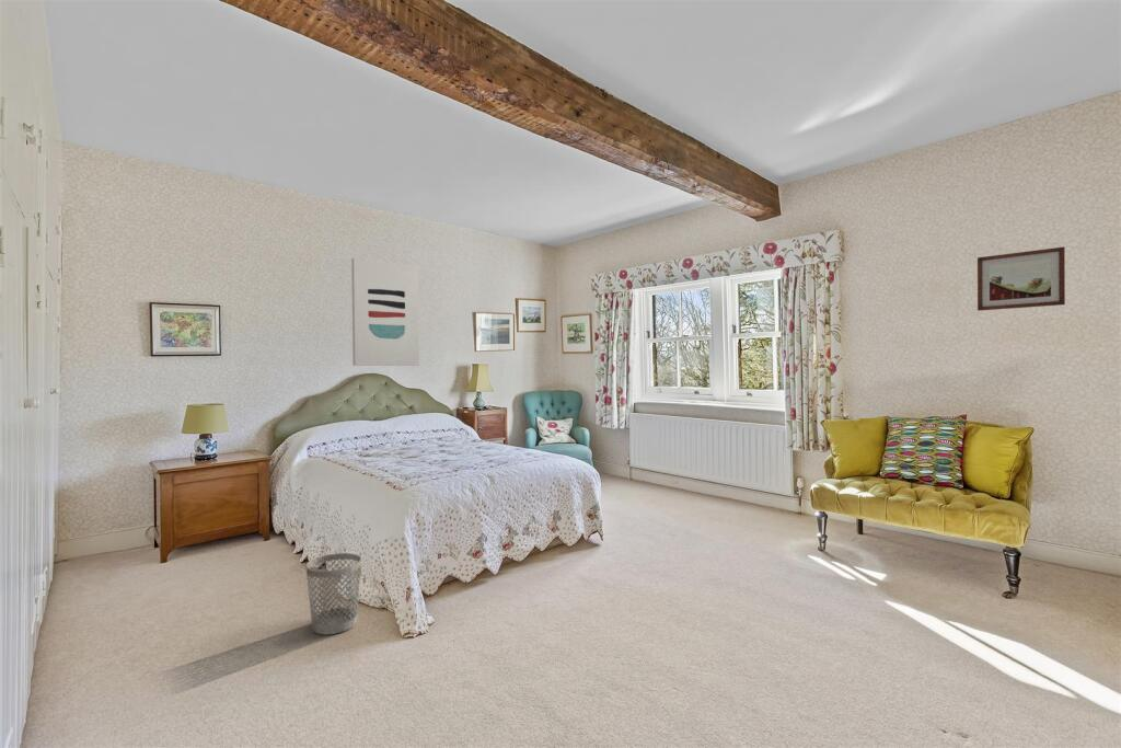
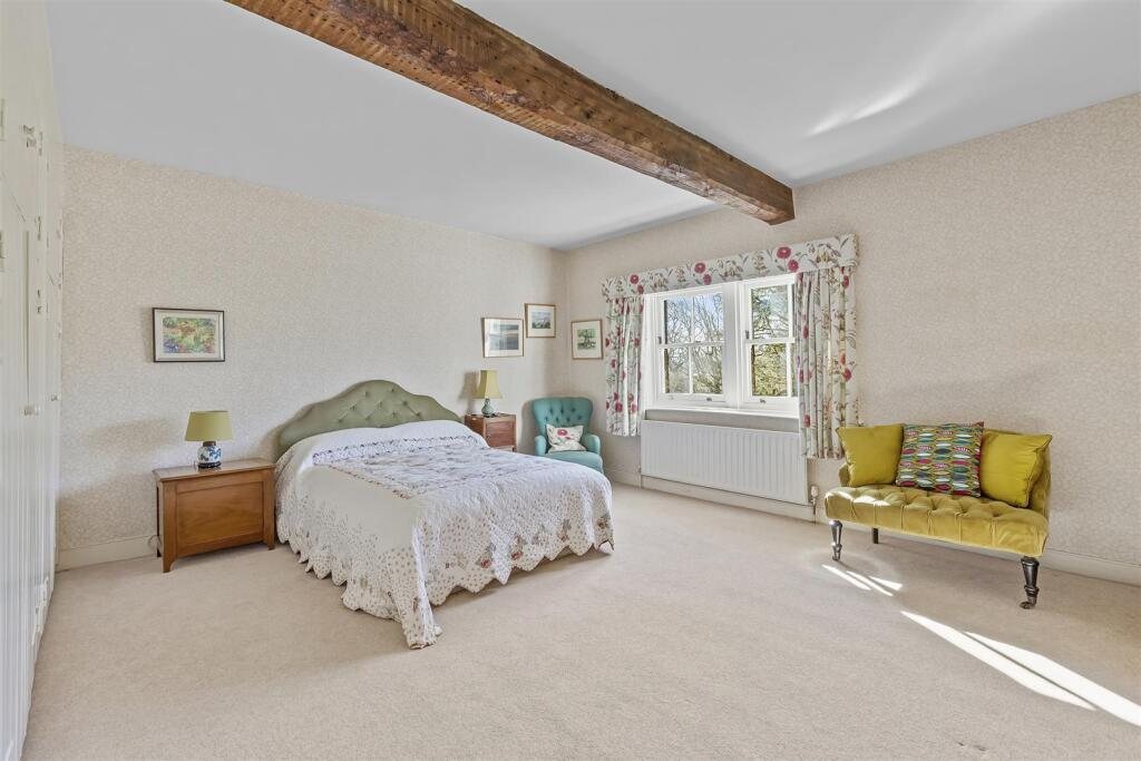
- wastebasket (334, 592)
- wall art (386, 313)
- wall art (1019, 279)
